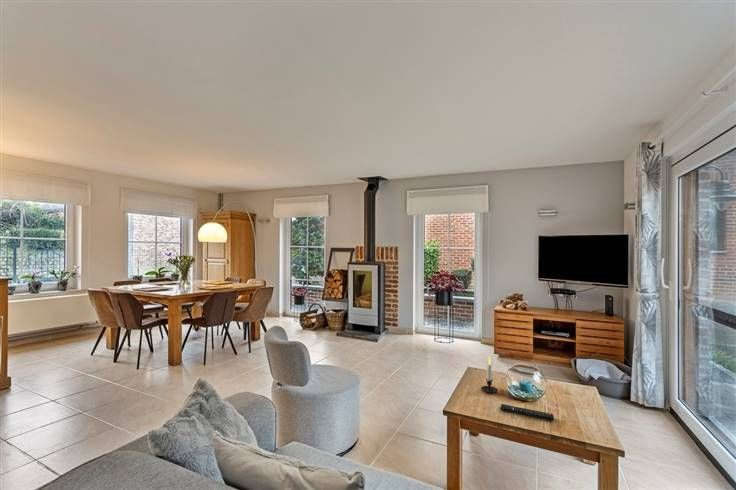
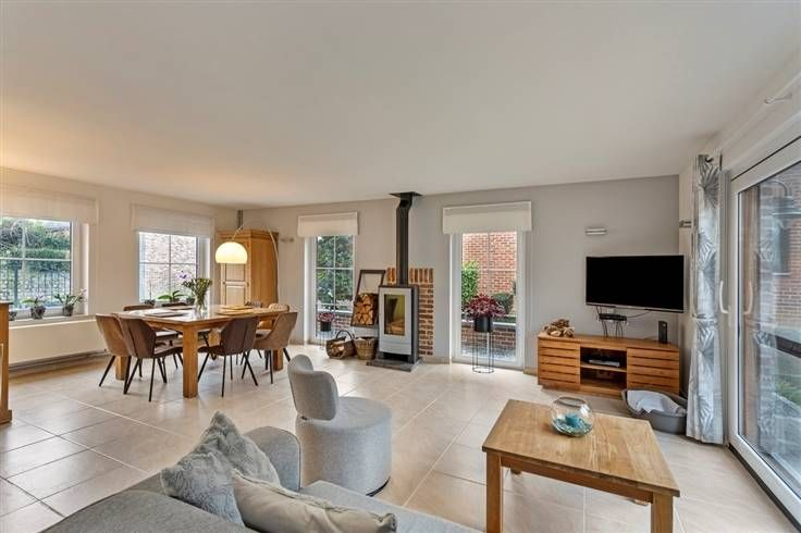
- candle (489, 372)
- remote control (526, 412)
